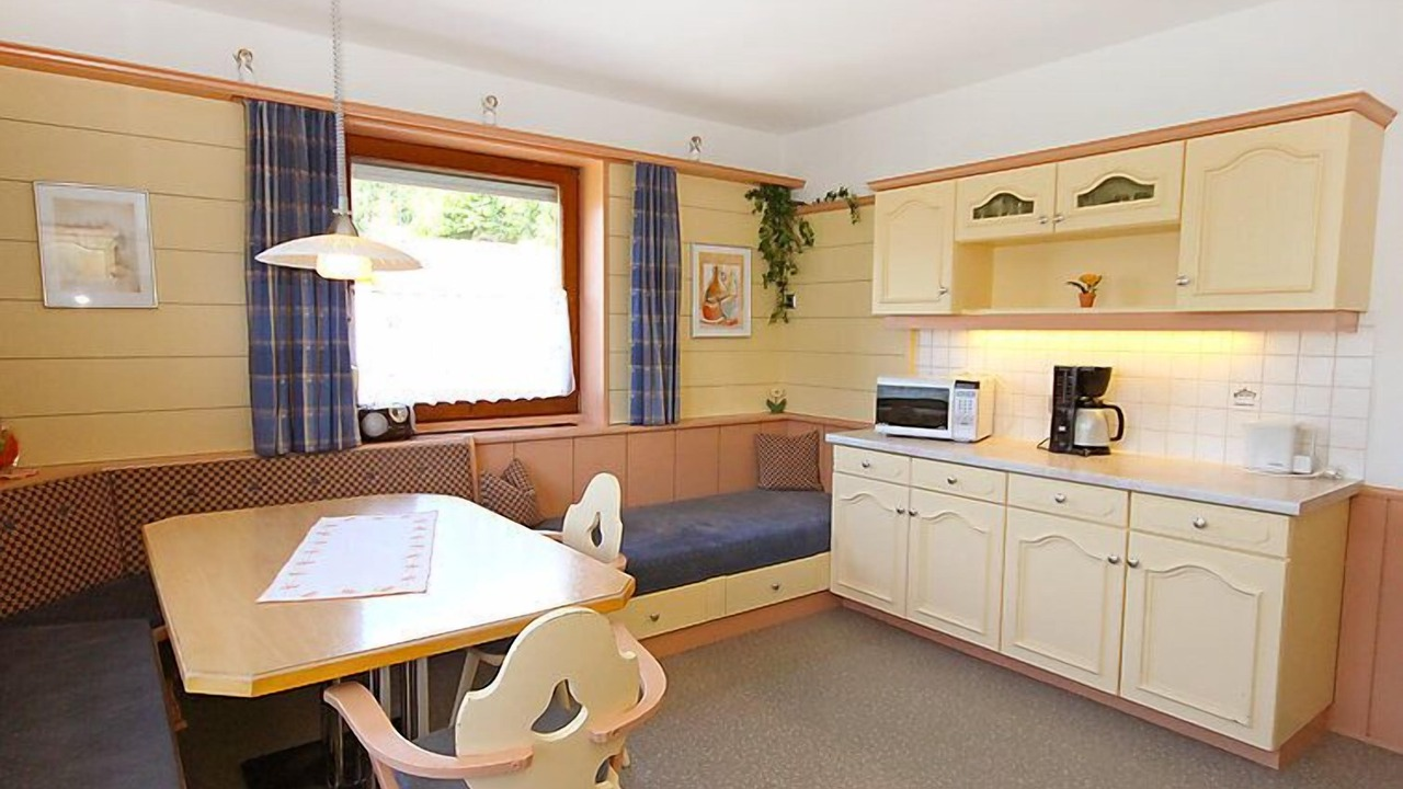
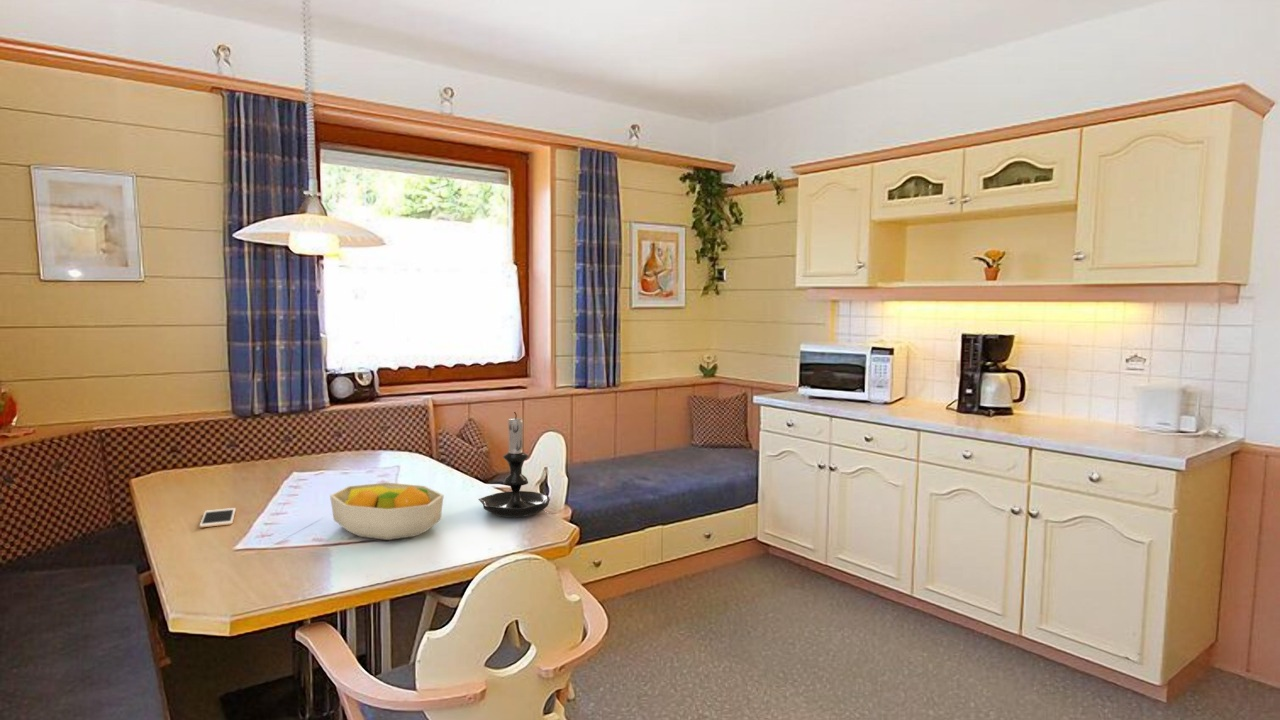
+ cell phone (218, 517)
+ candle holder (514, 462)
+ fruit bowl (387, 504)
